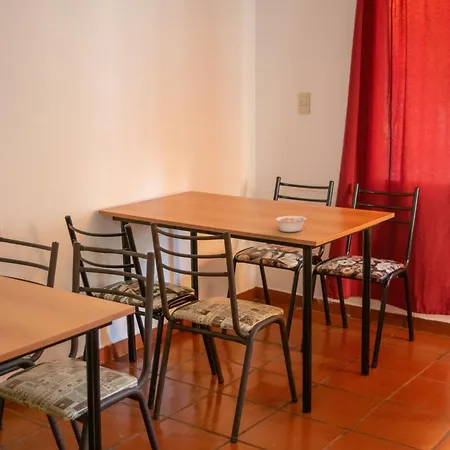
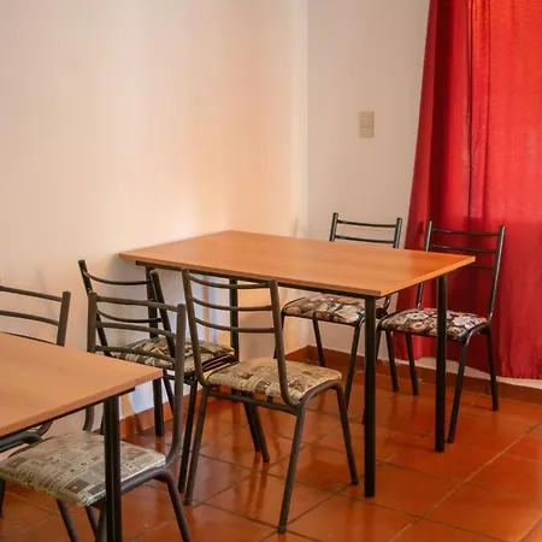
- legume (291, 222)
